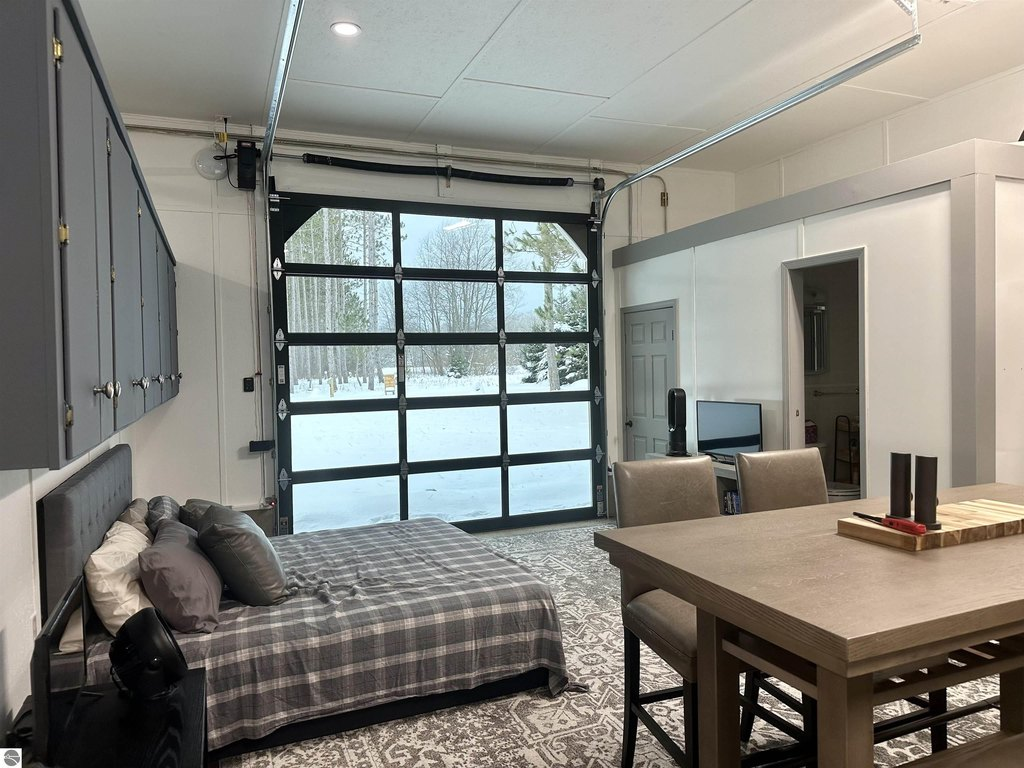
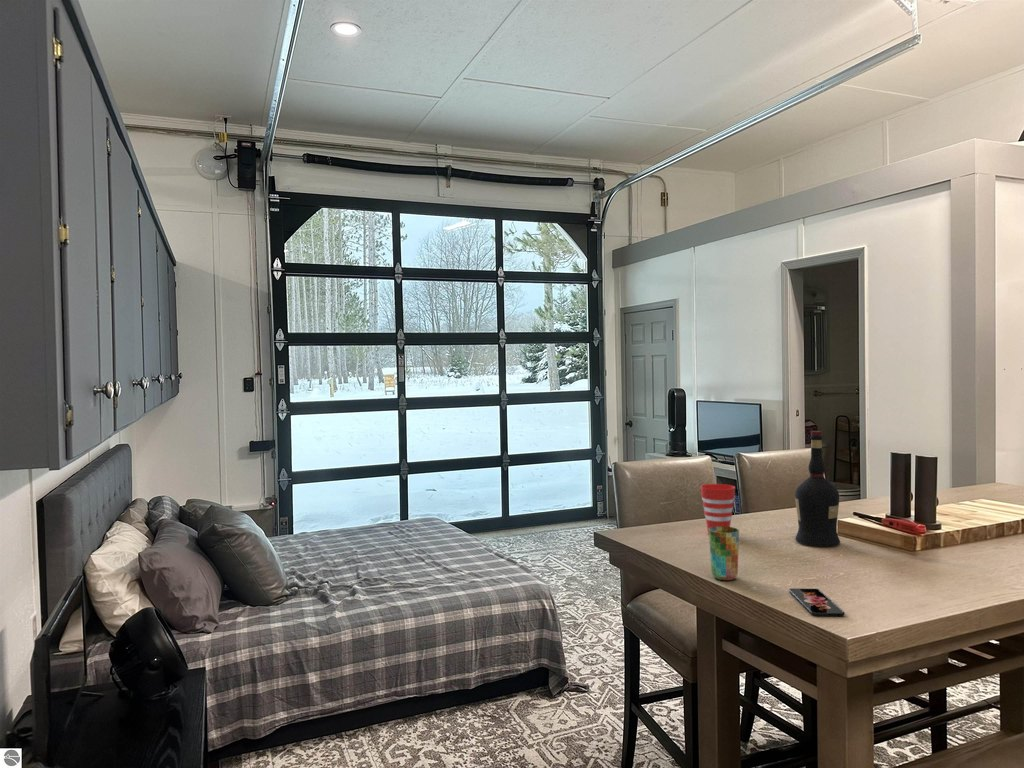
+ smartphone (815, 601)
+ liquor (816, 486)
+ cup (724, 553)
+ cup (718, 510)
